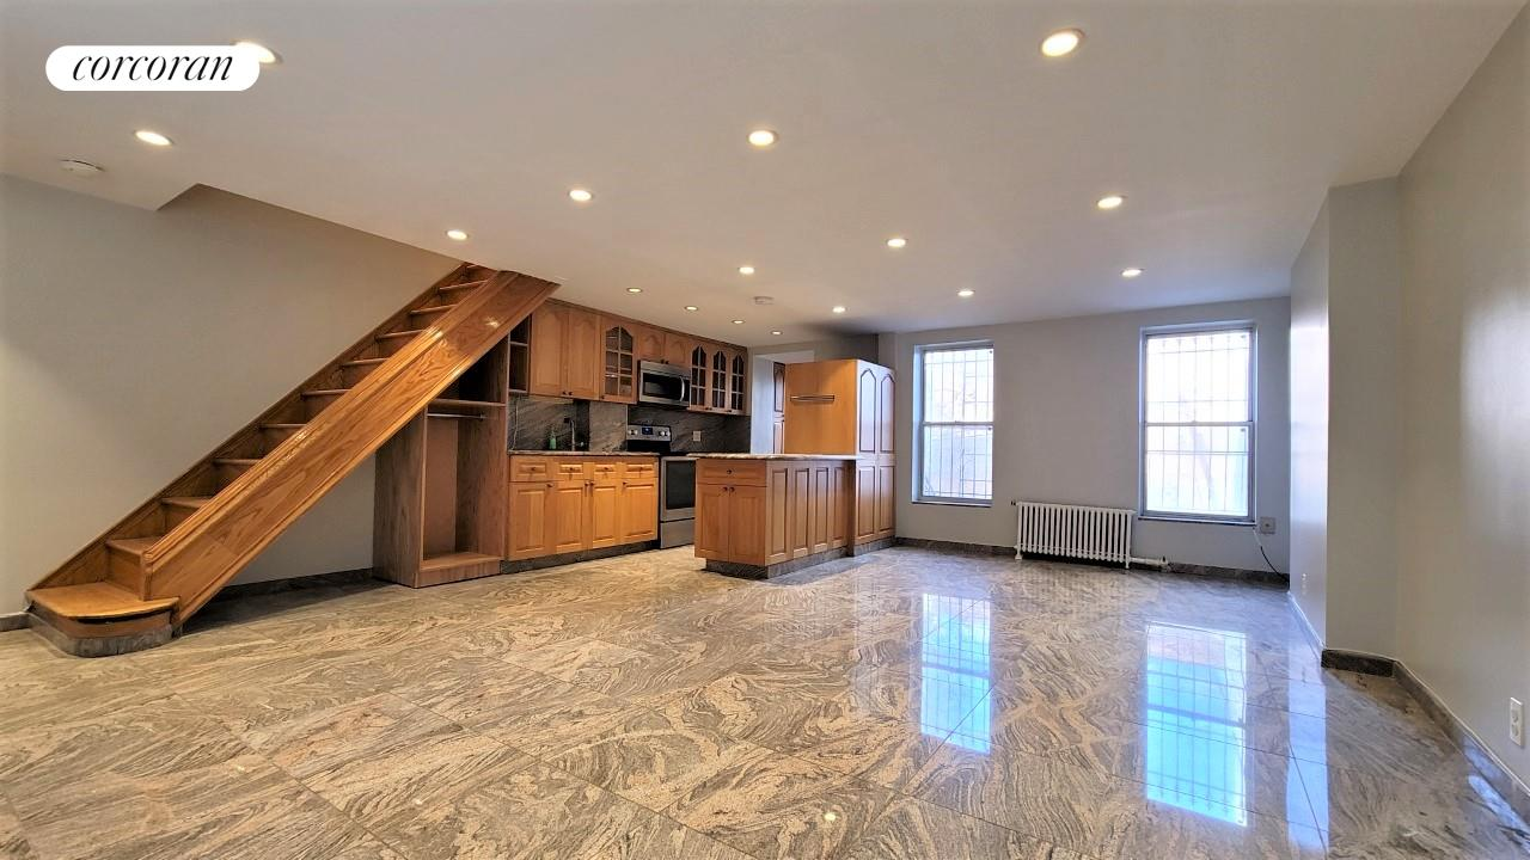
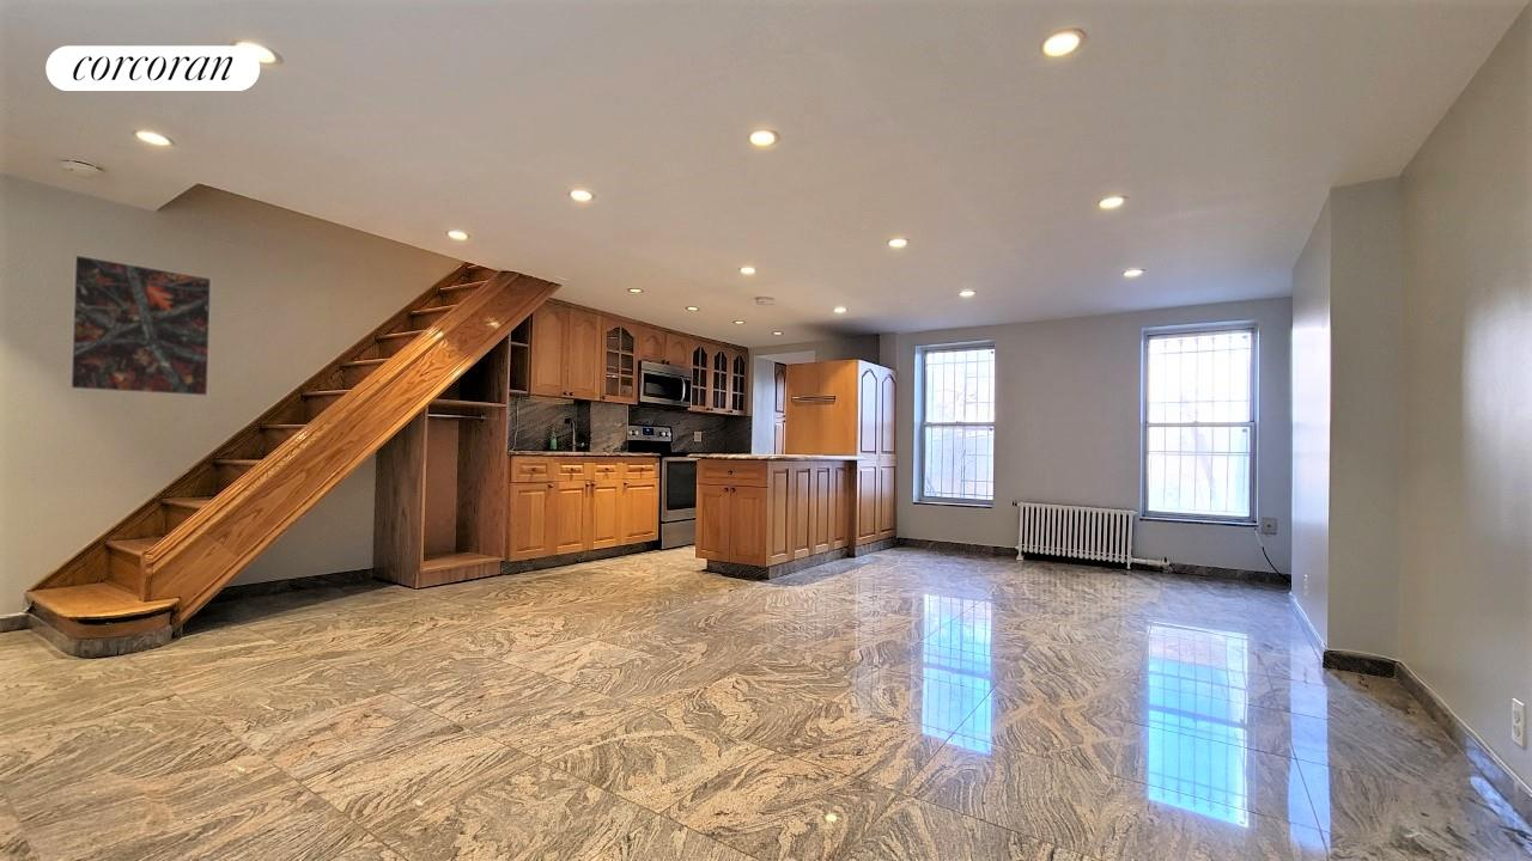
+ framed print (144, 329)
